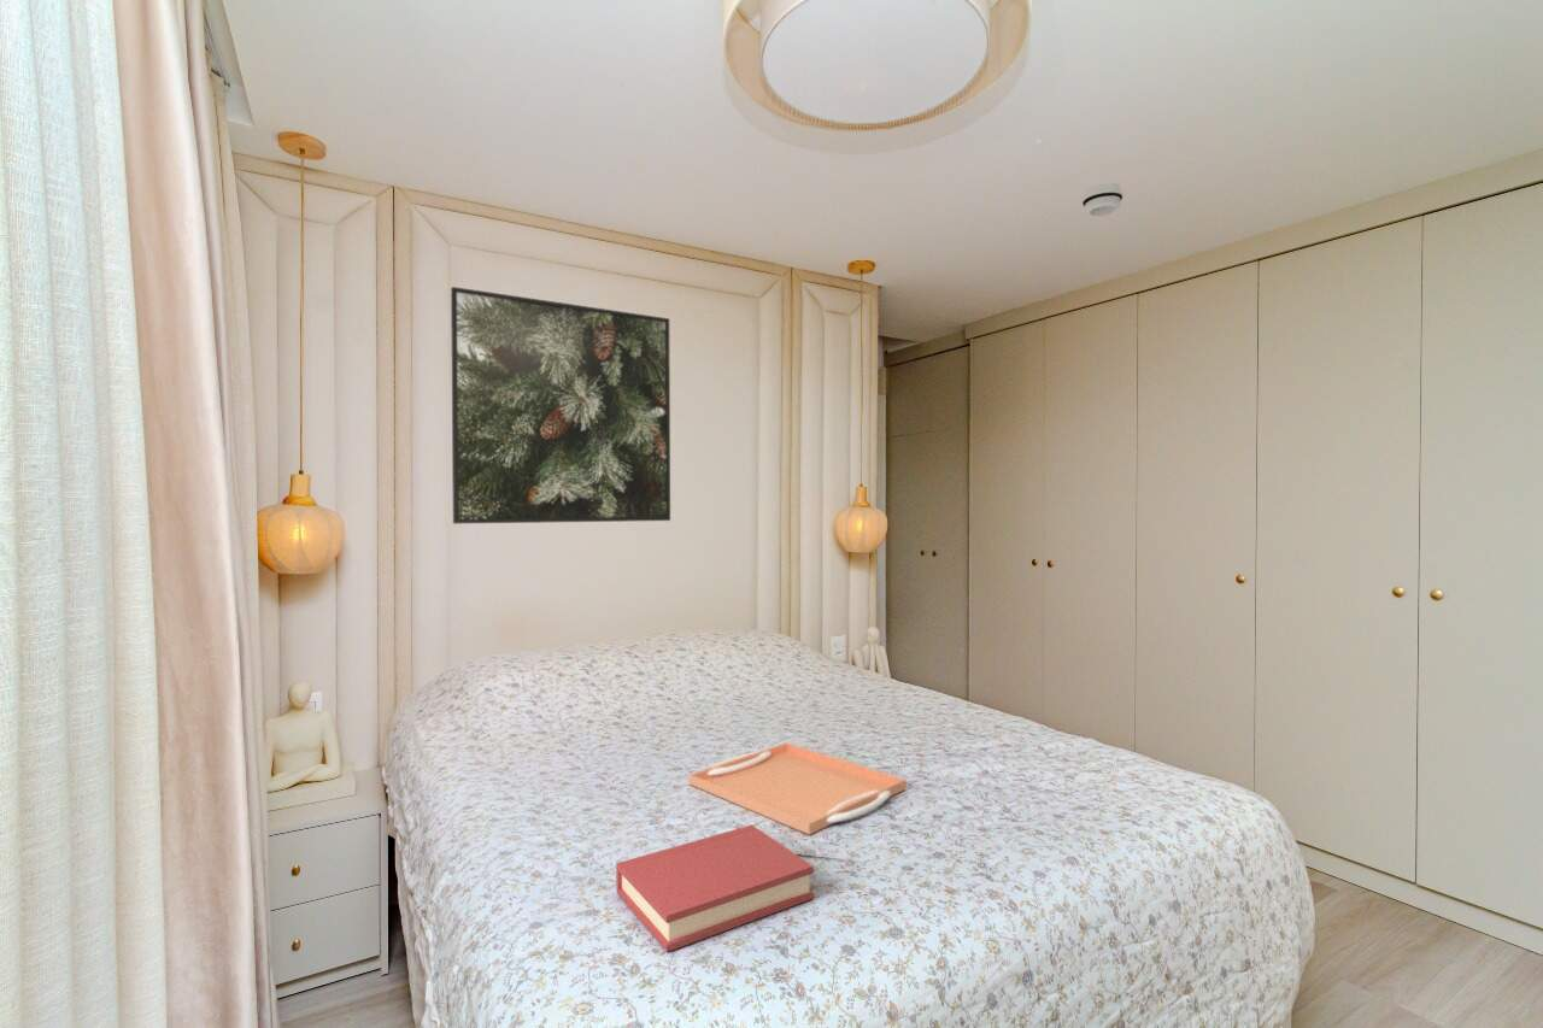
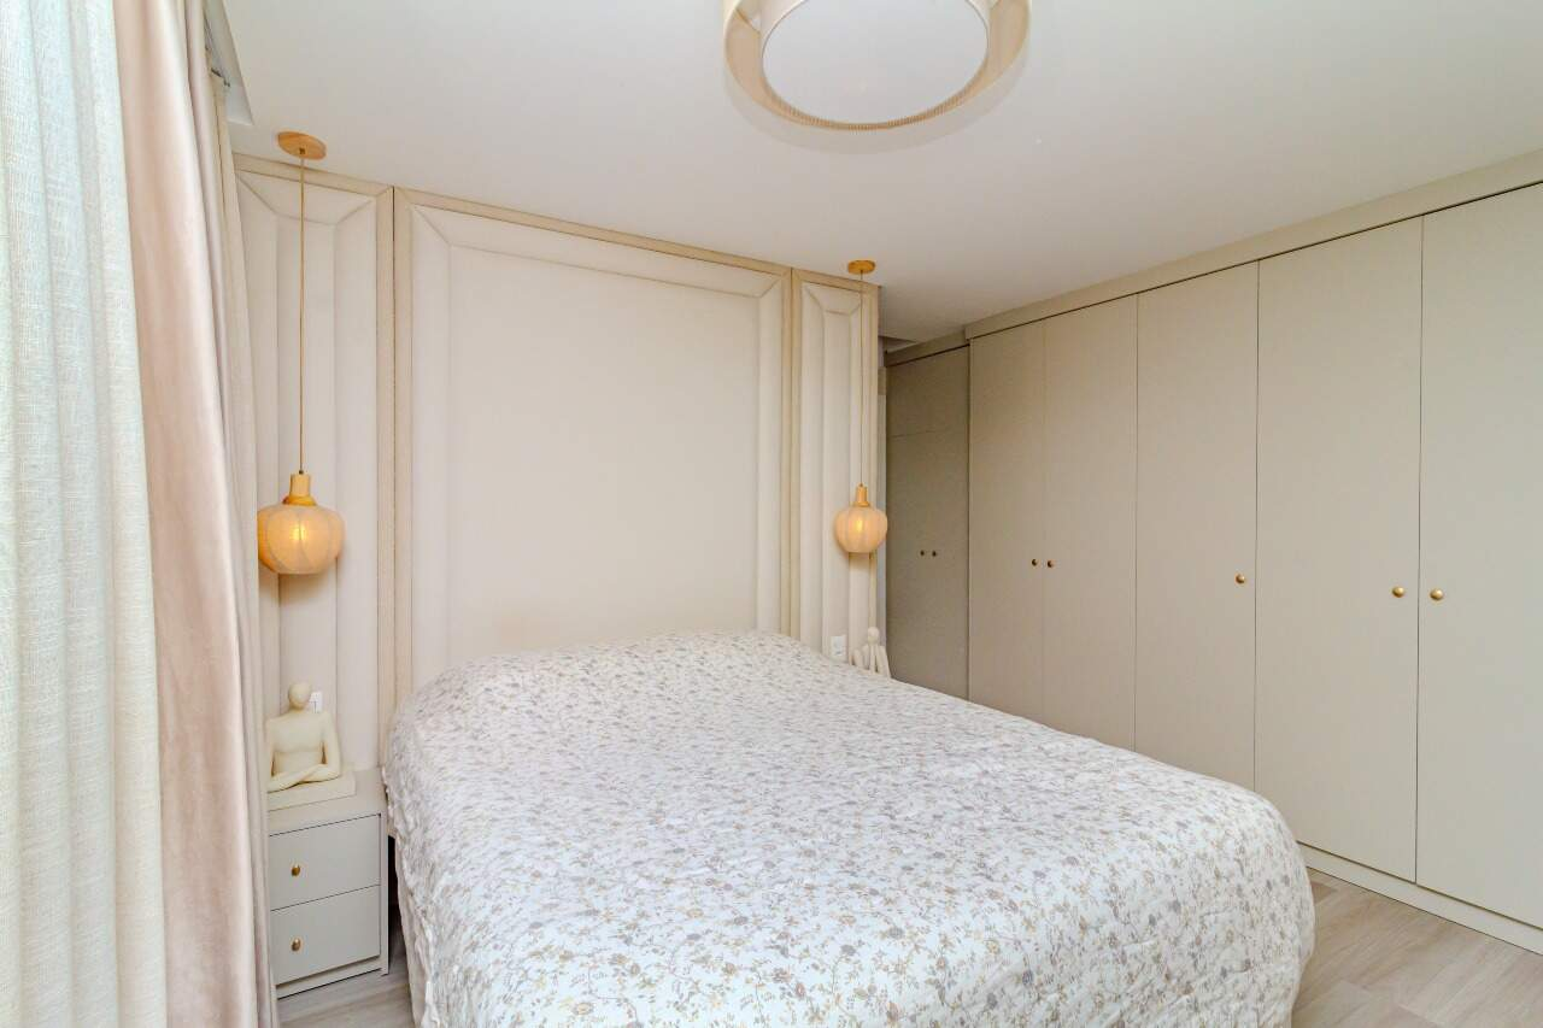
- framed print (569, 413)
- smoke detector (1102, 200)
- hardback book (714, 880)
- serving tray (796, 781)
